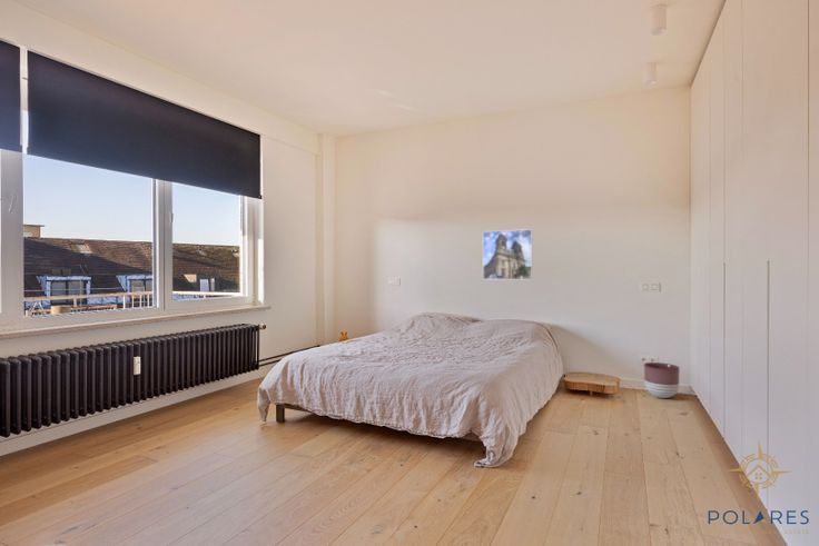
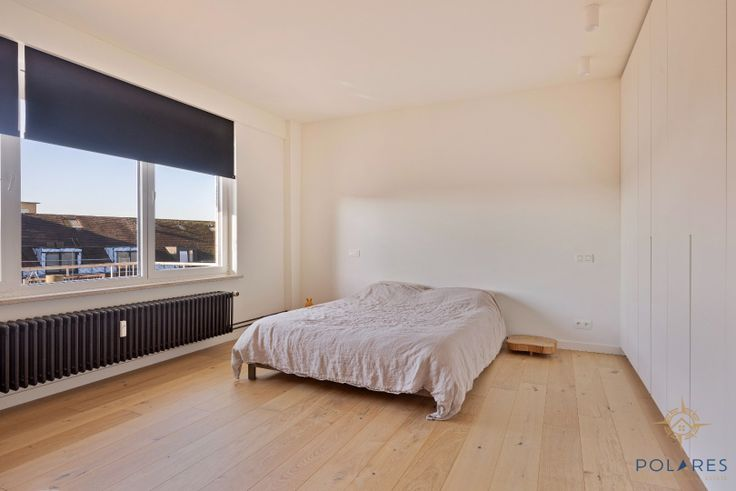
- planter (661, 380)
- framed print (506, 255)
